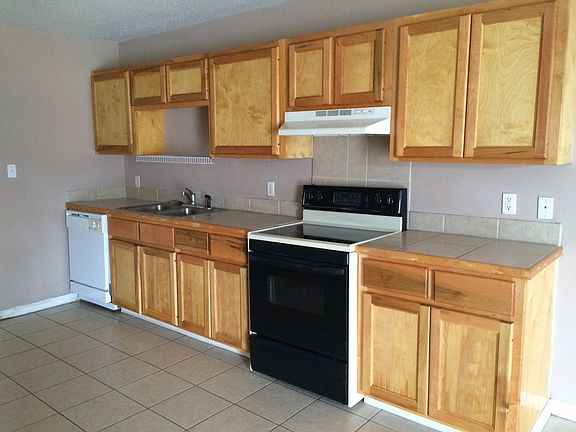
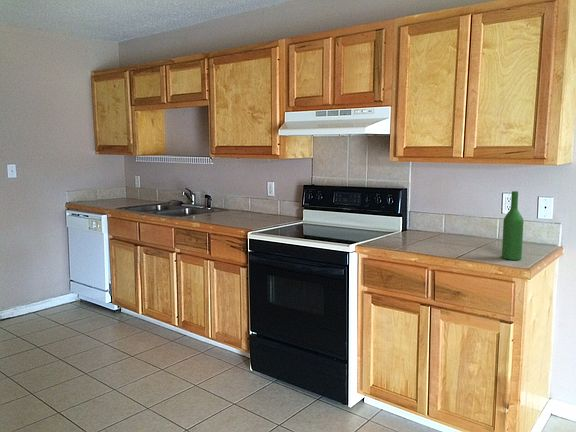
+ wine bottle (513, 225)
